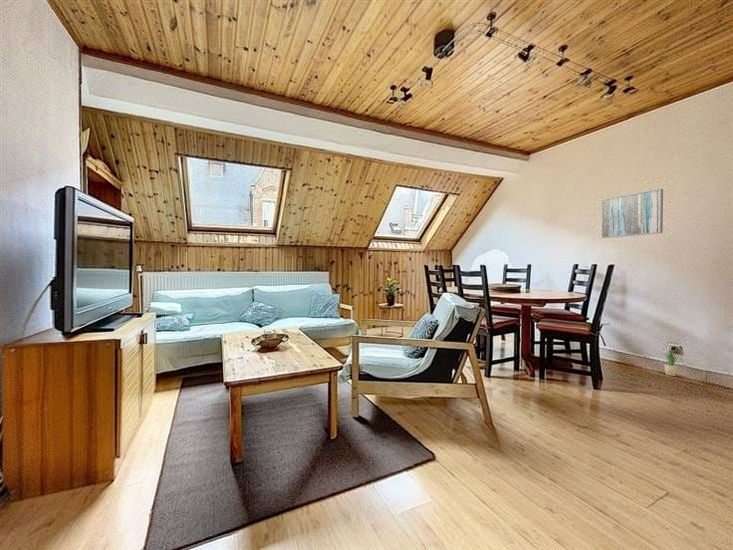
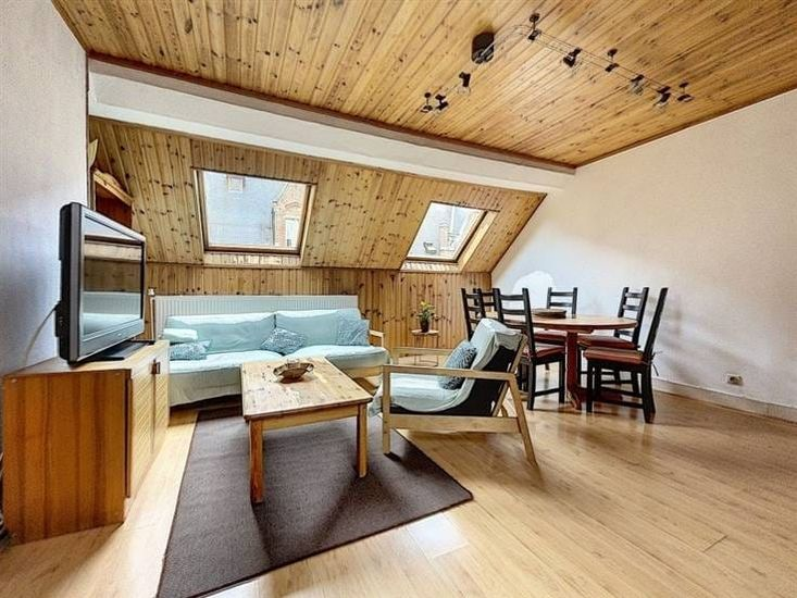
- wall art (630, 215)
- potted plant (671, 361)
